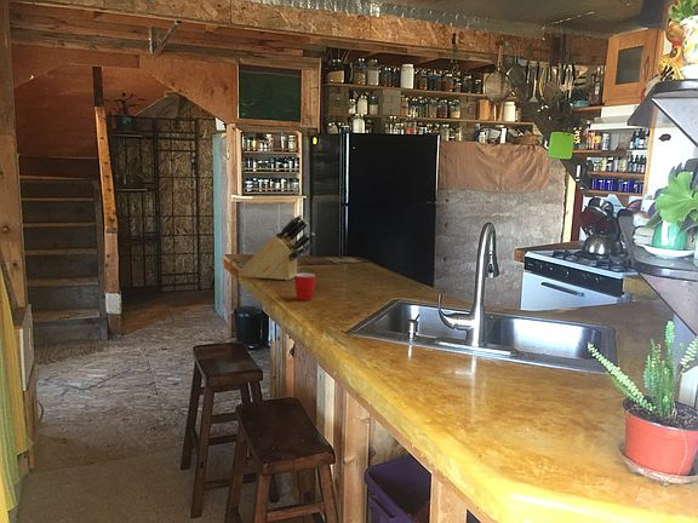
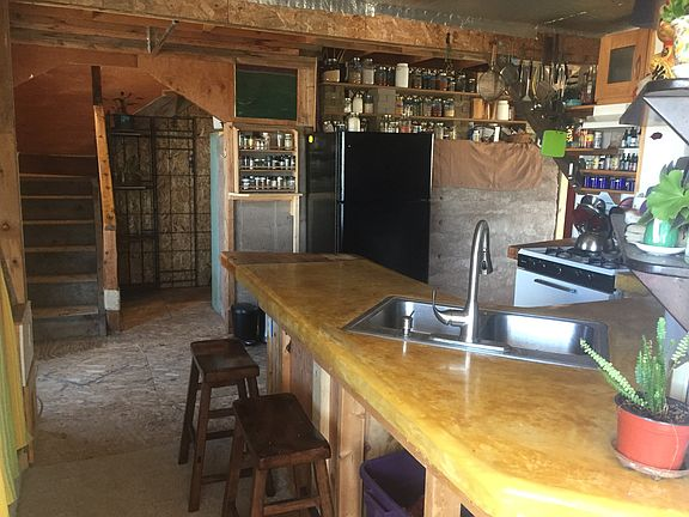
- mug (303, 286)
- knife block (276, 246)
